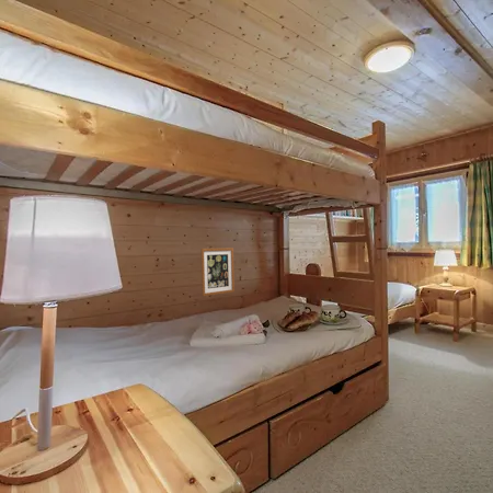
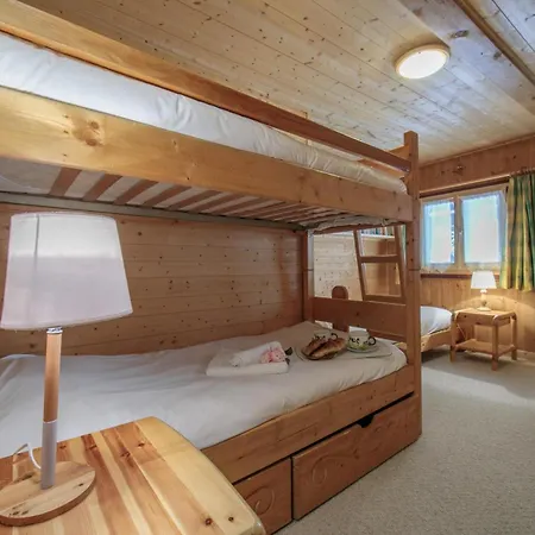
- wall art (218, 271)
